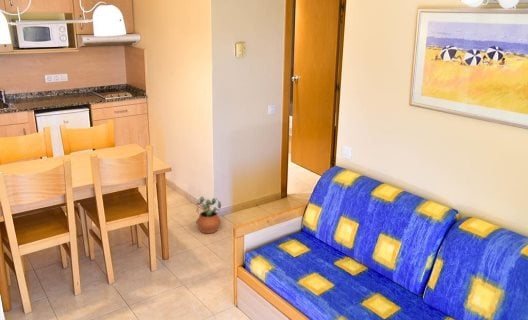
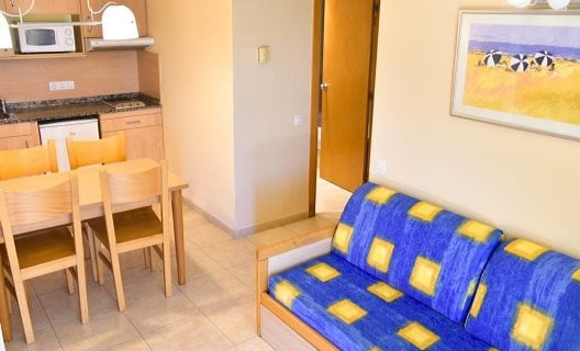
- potted plant (206, 213)
